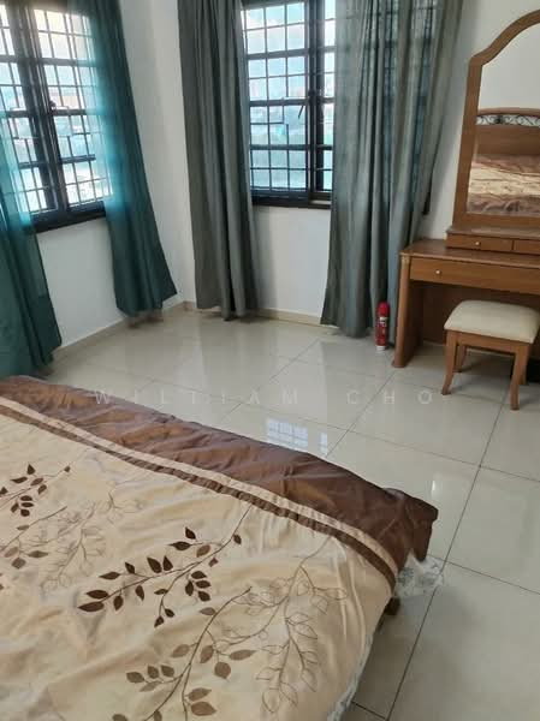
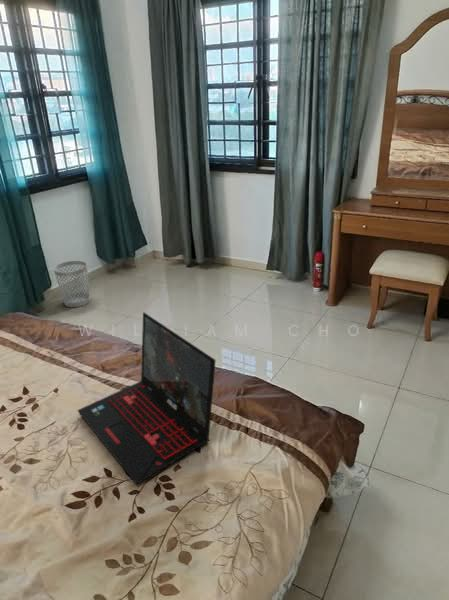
+ laptop (140, 389)
+ wastebasket (73, 284)
